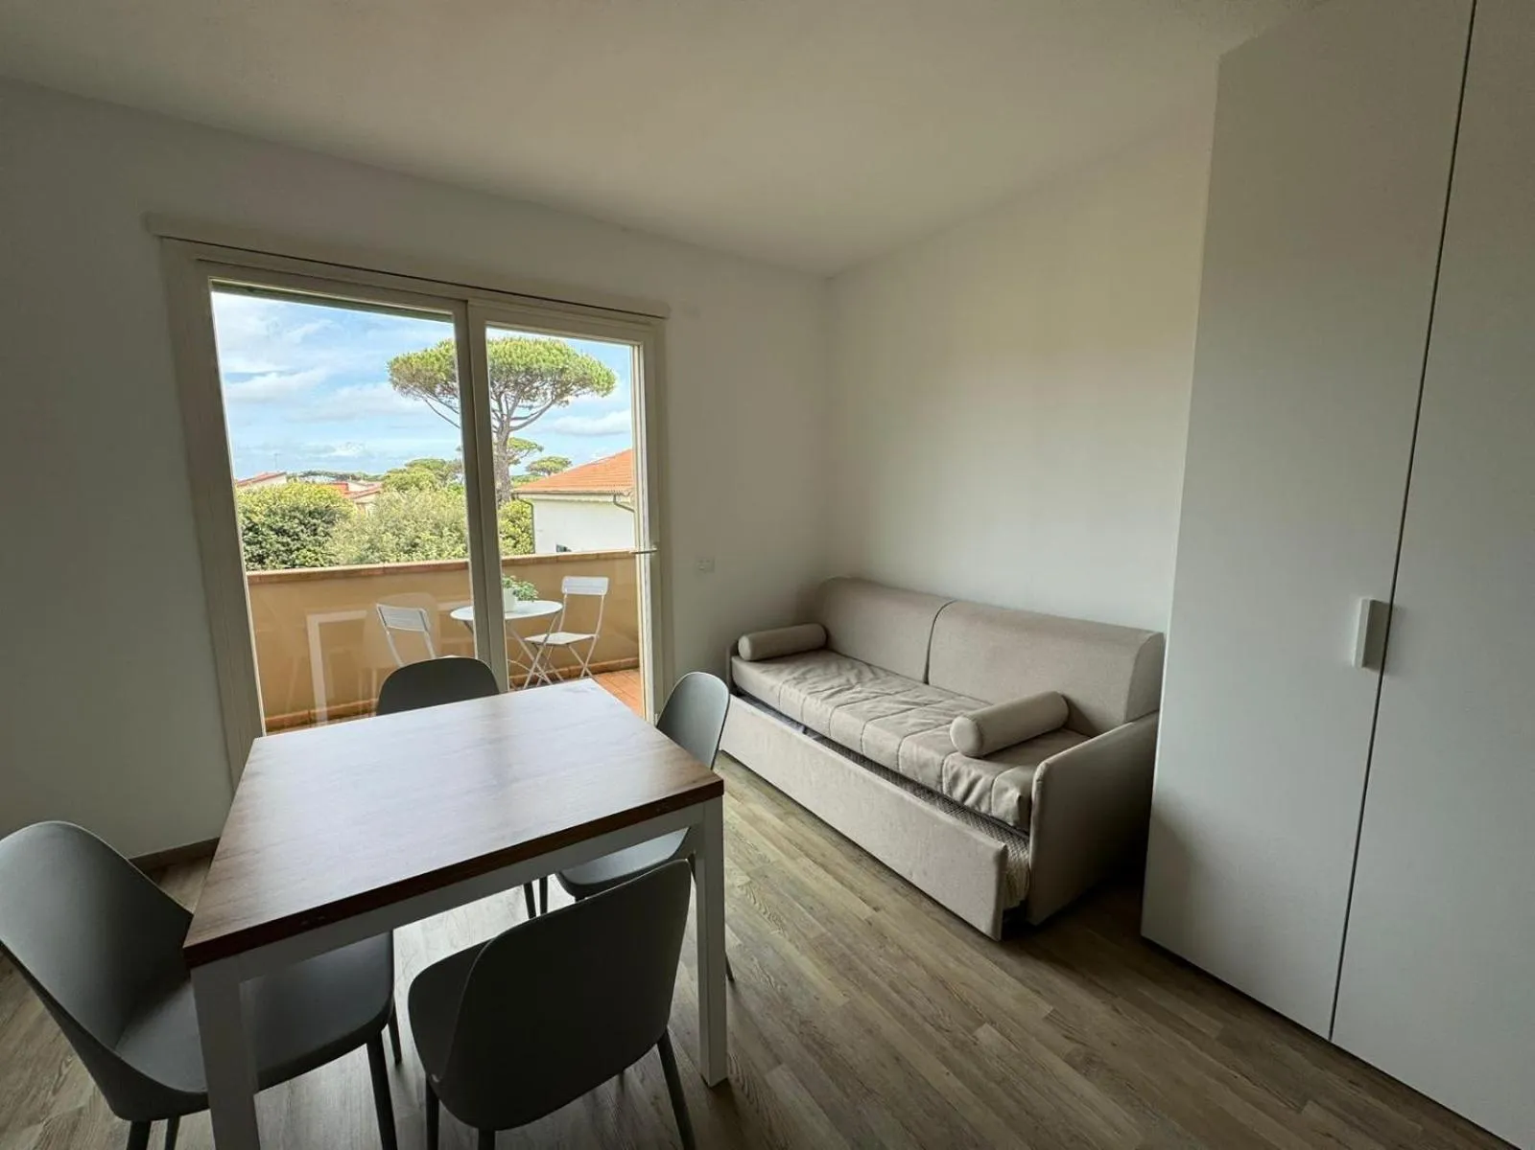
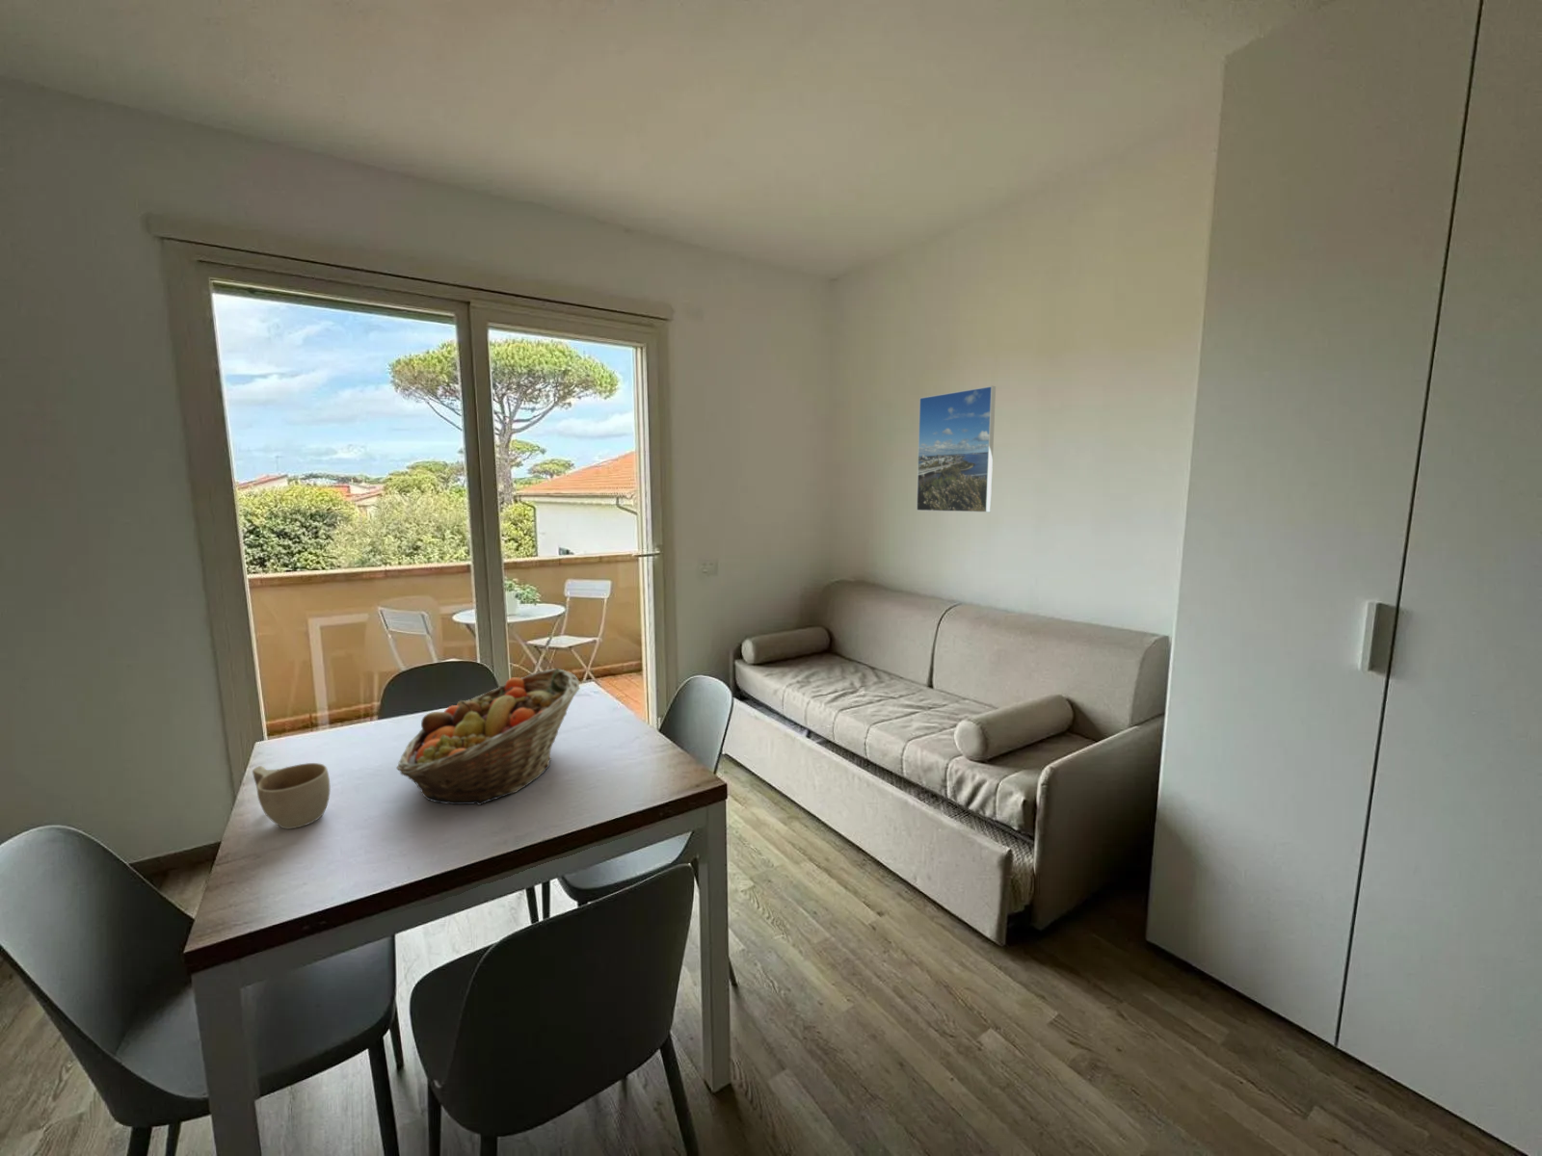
+ fruit basket (494, 730)
+ cup (288, 794)
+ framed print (953, 452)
